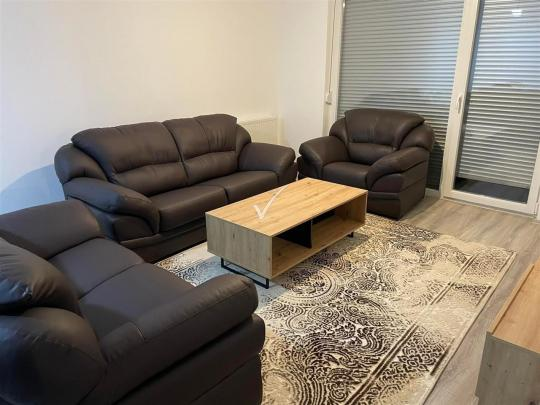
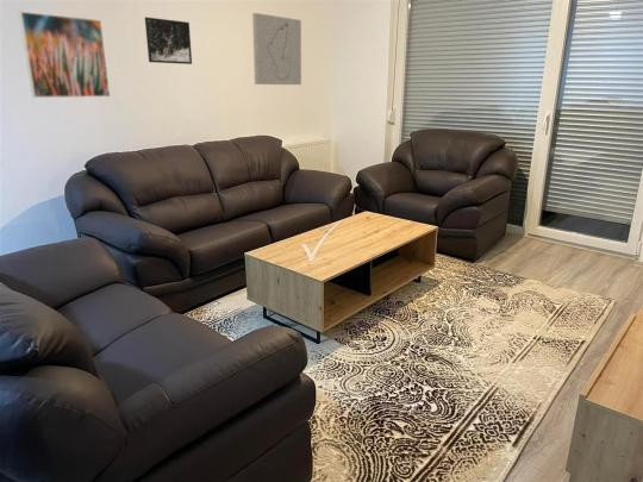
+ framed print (169, 42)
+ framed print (68, 57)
+ wall art (277, 51)
